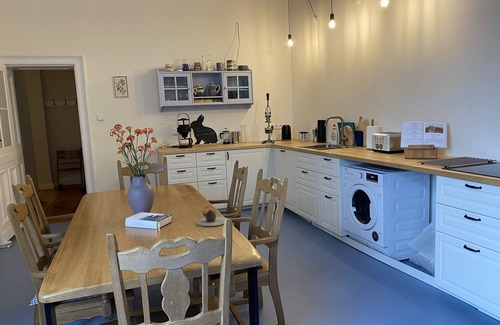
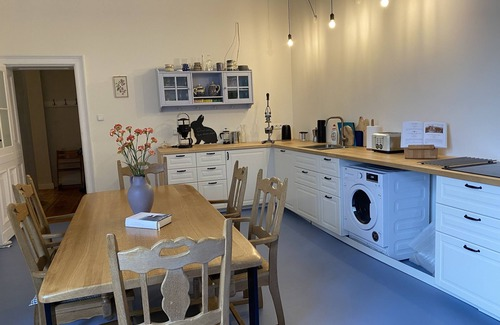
- teapot (212, 213)
